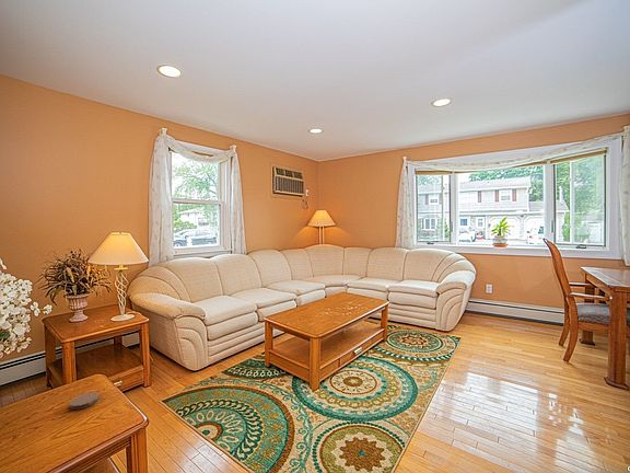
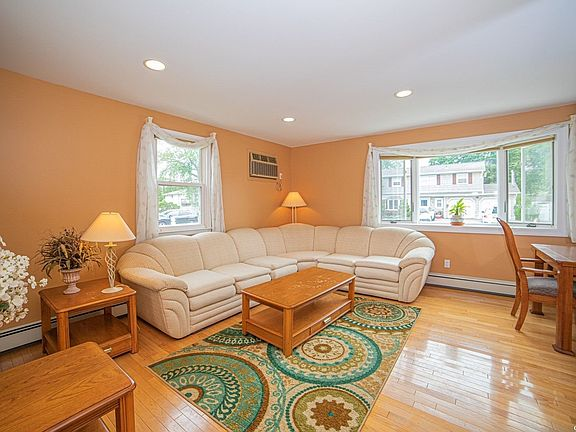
- coaster (84, 400)
